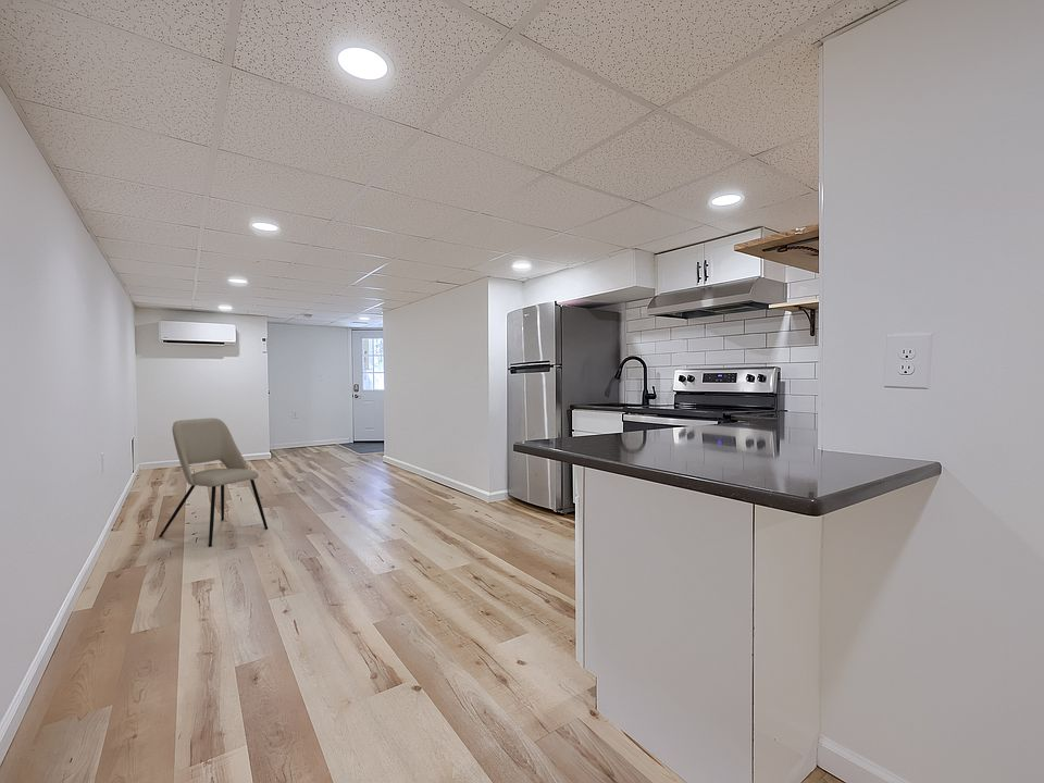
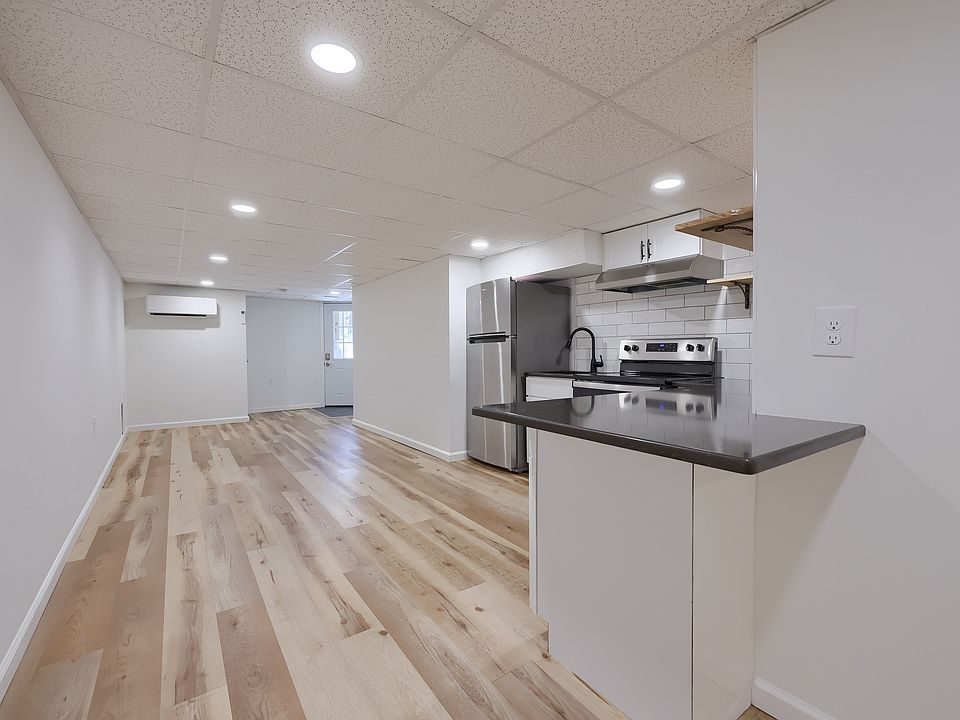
- dining chair (214, 475)
